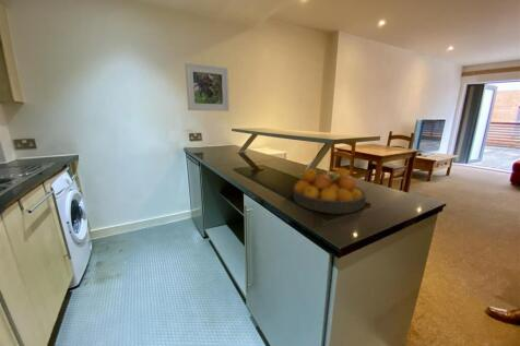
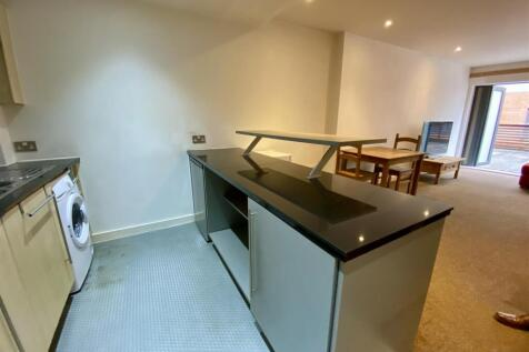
- fruit bowl (328, 184)
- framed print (208, 88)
